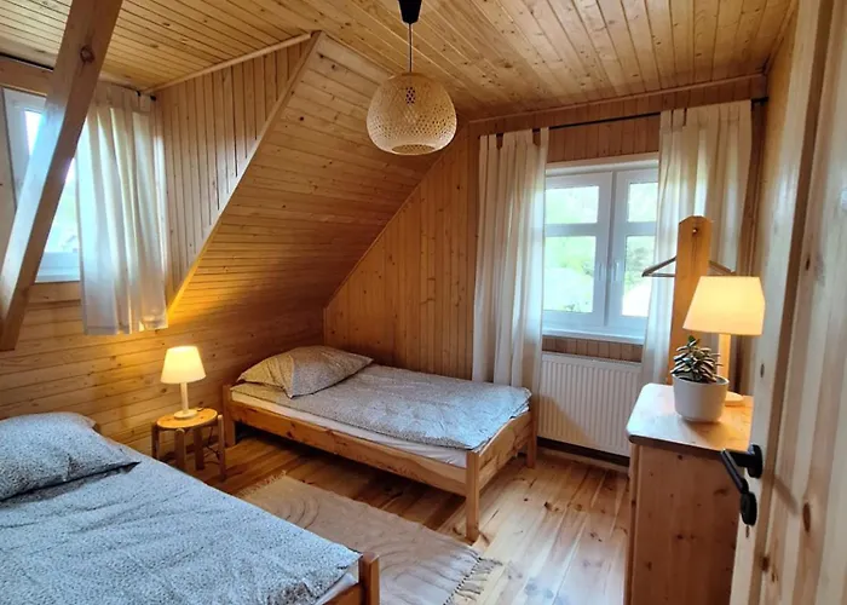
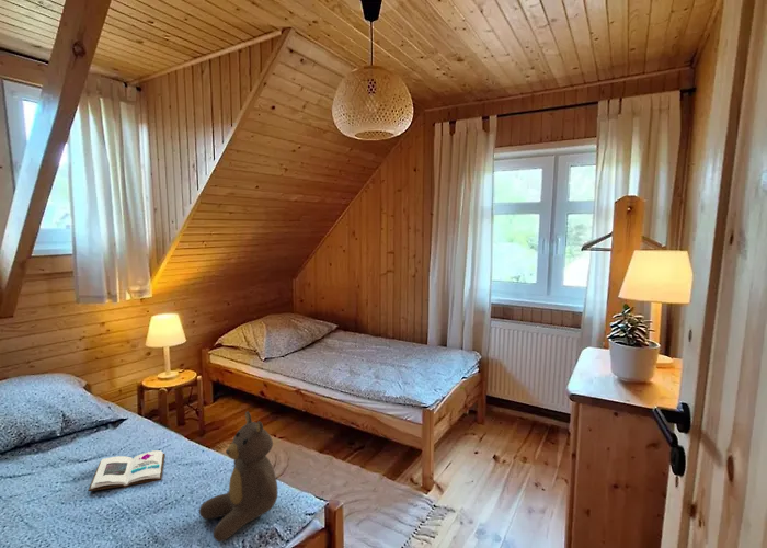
+ teddy bear (239, 469)
+ book (129, 468)
